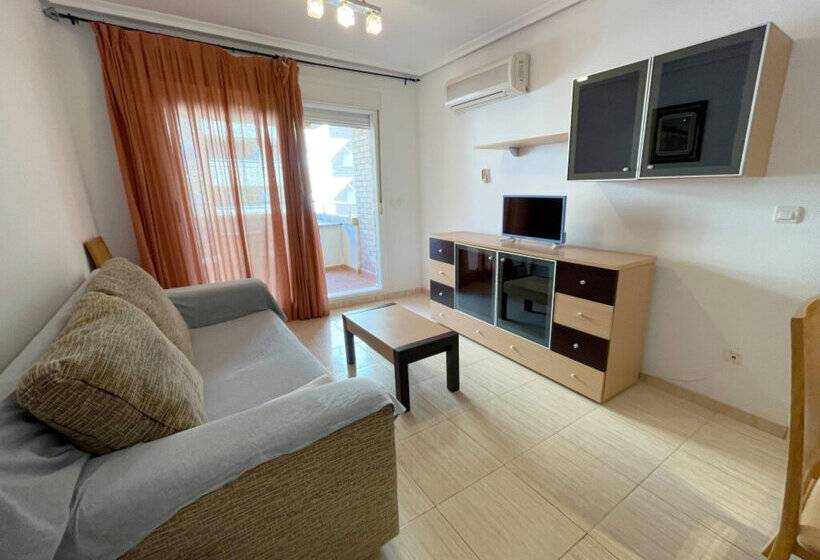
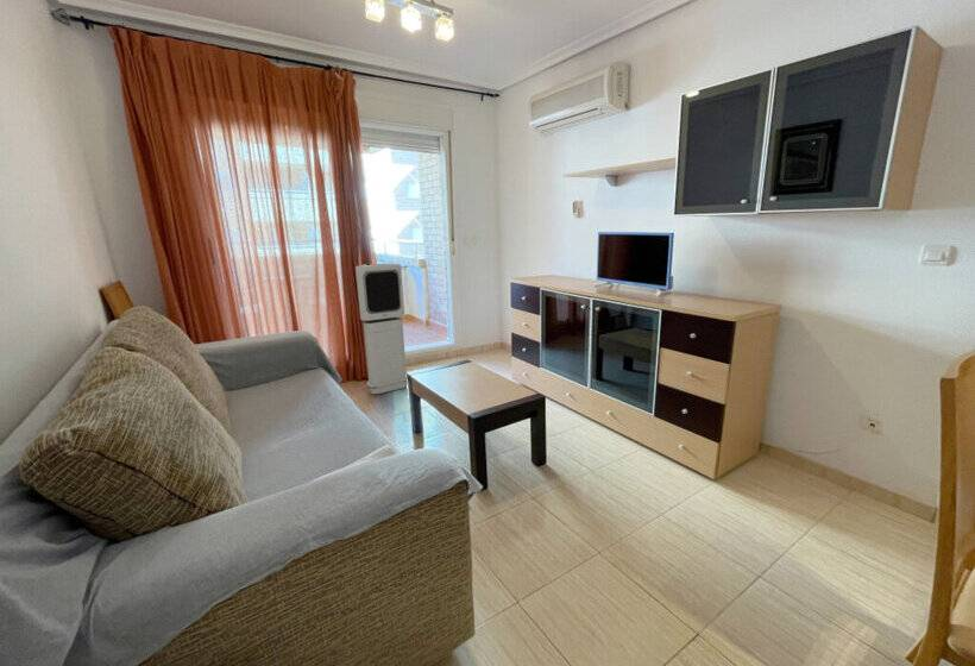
+ air purifier (379, 327)
